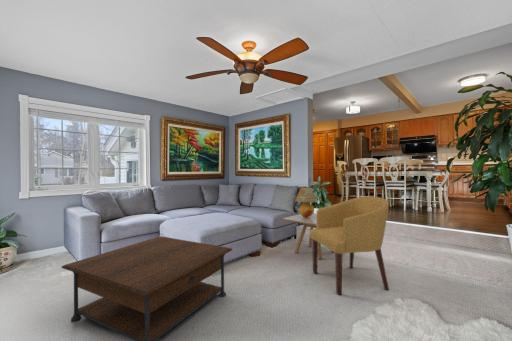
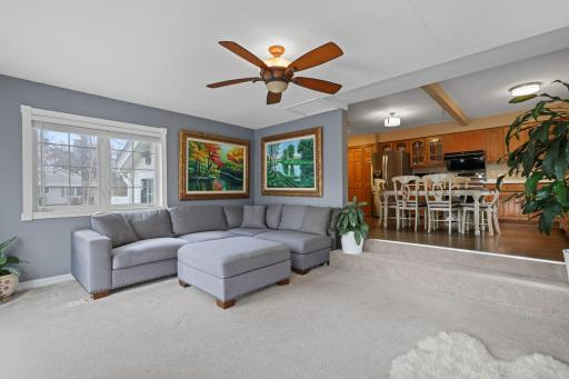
- table lamp (306, 202)
- chair (351, 238)
- side table (311, 238)
- coffee table (155, 280)
